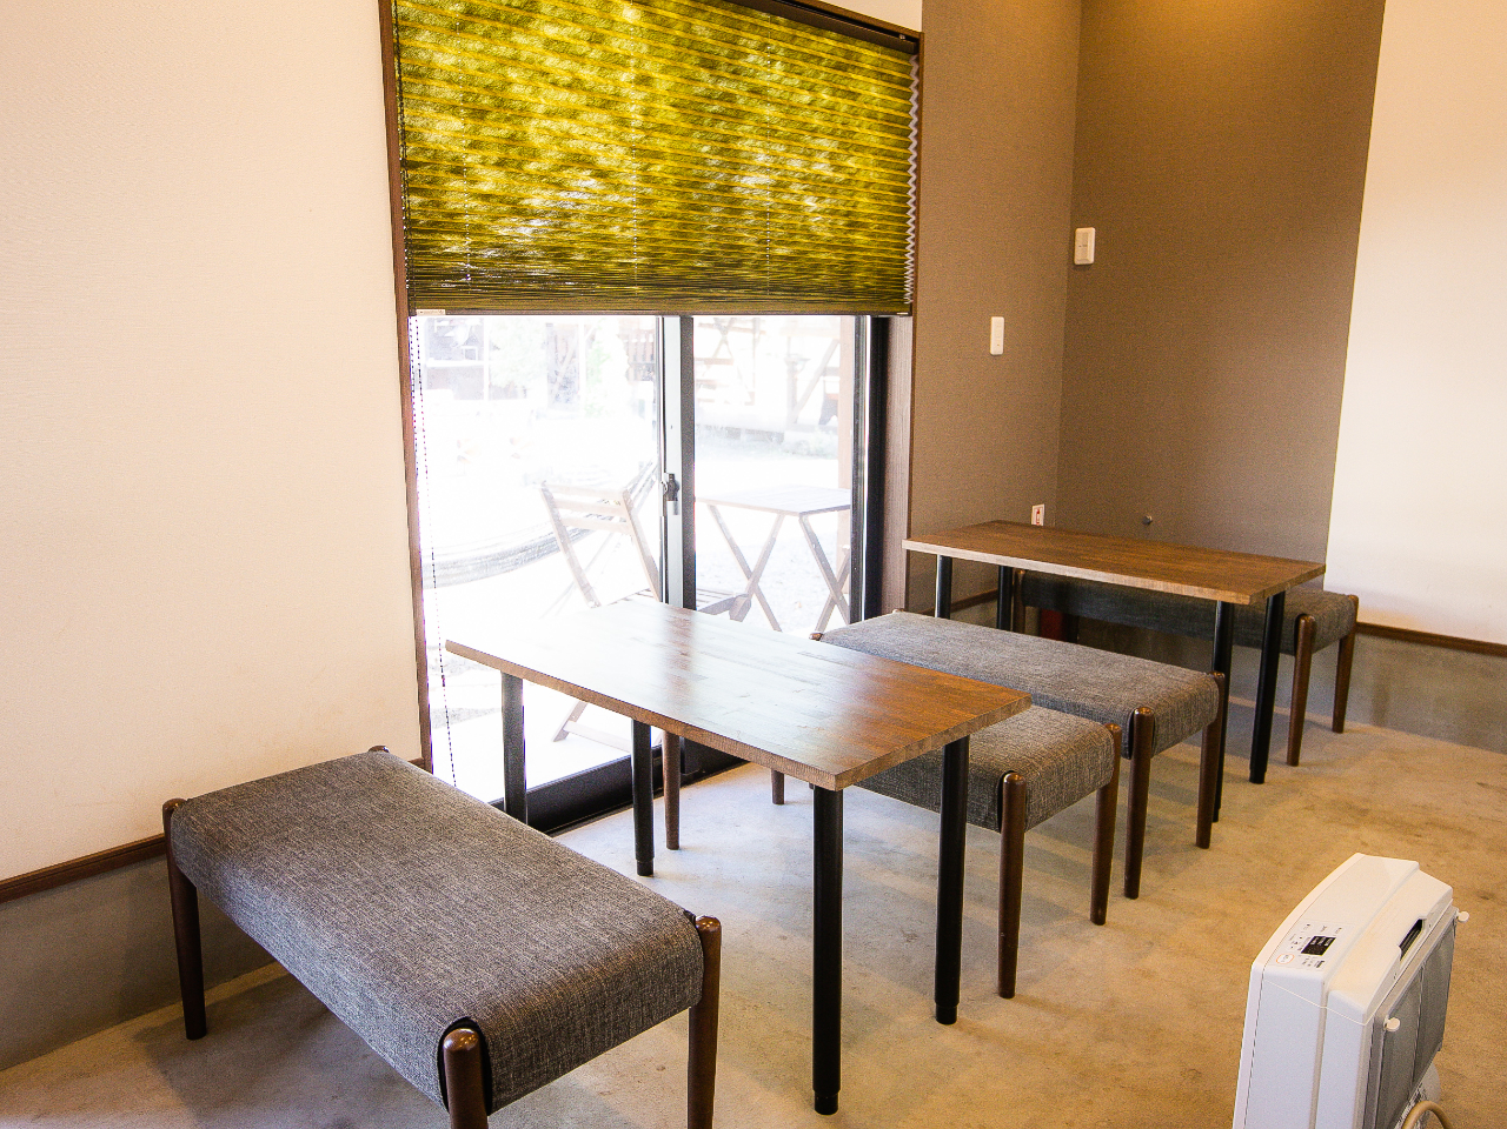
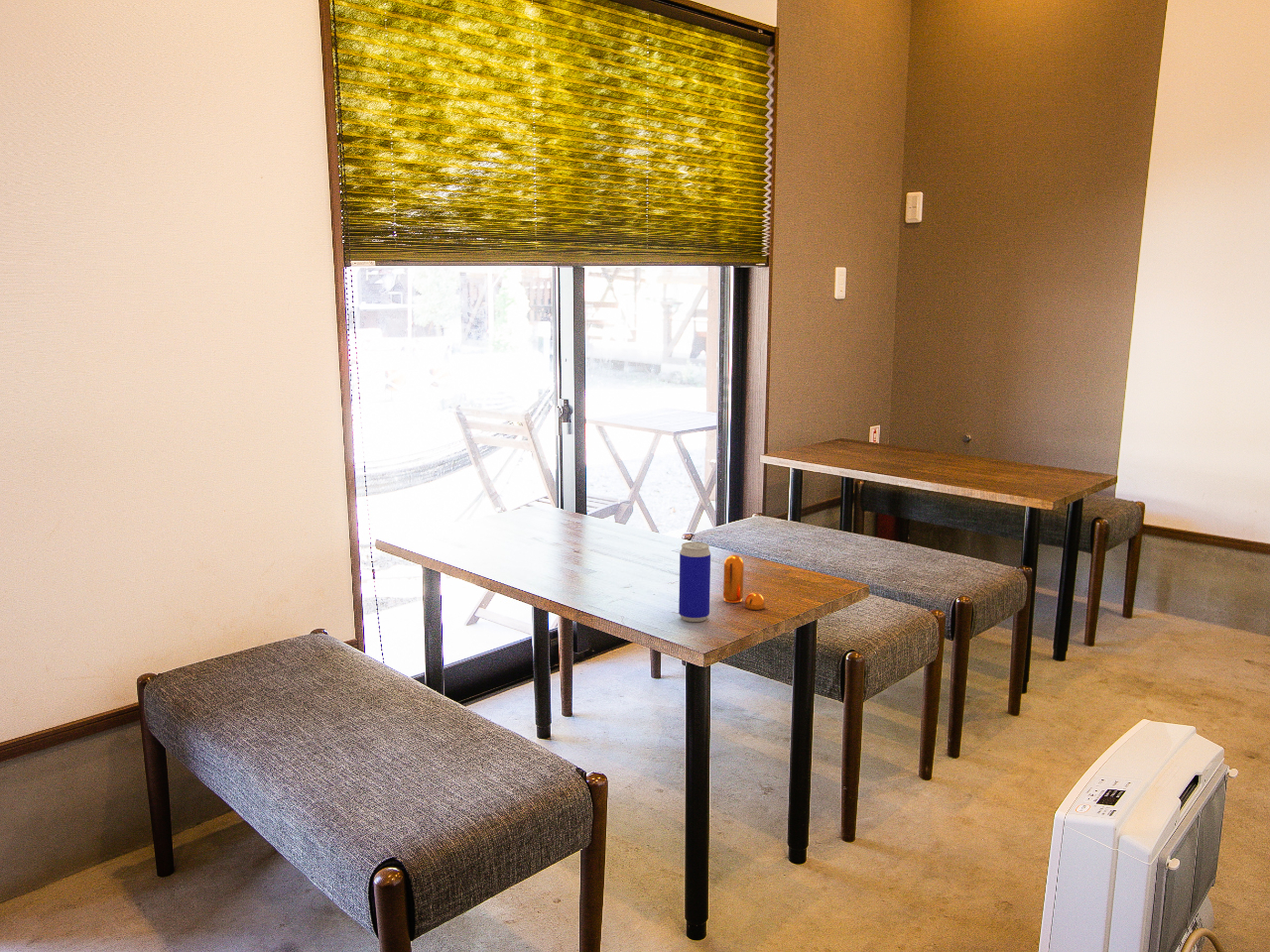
+ pepper shaker (742, 580)
+ beverage can (695, 581)
